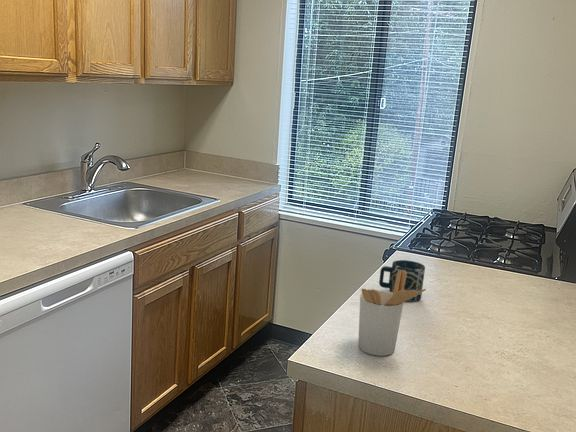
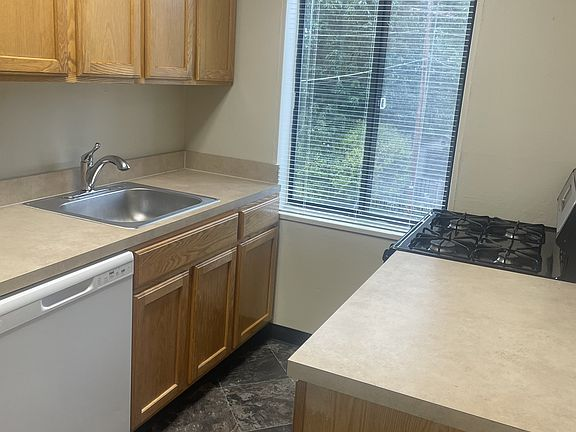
- utensil holder (388, 314)
- cup (405, 279)
